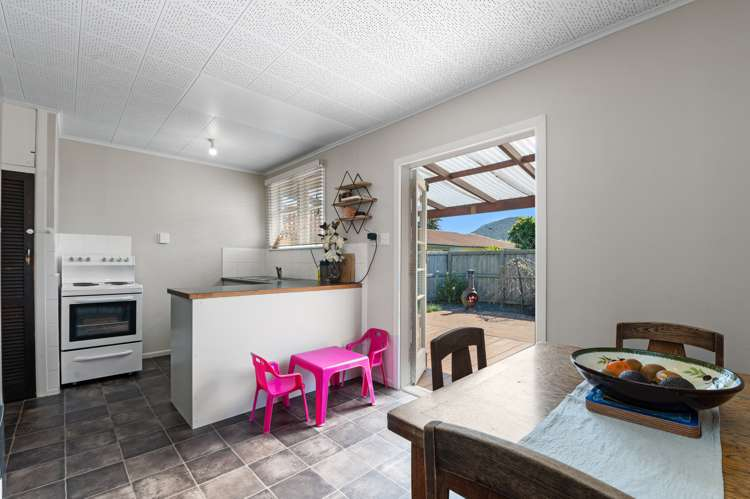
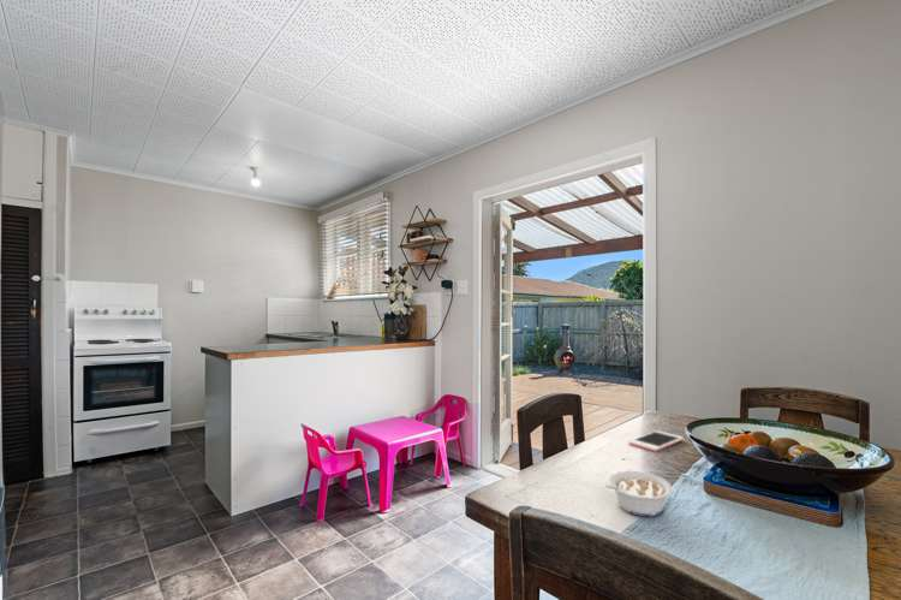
+ legume (639, 493)
+ cell phone (656, 440)
